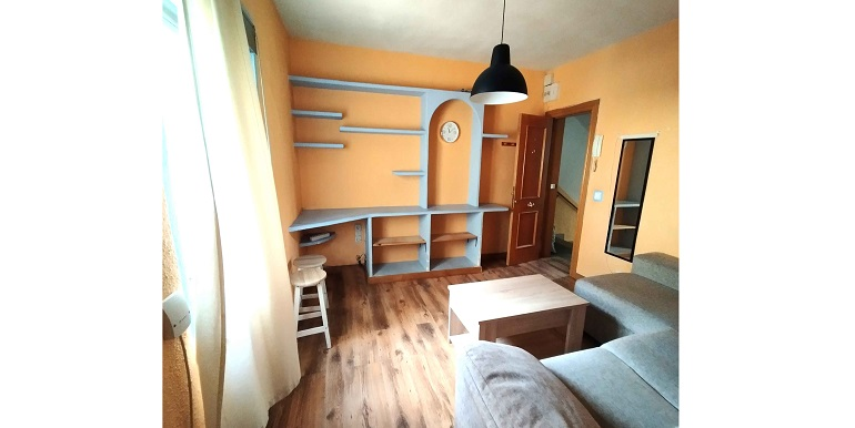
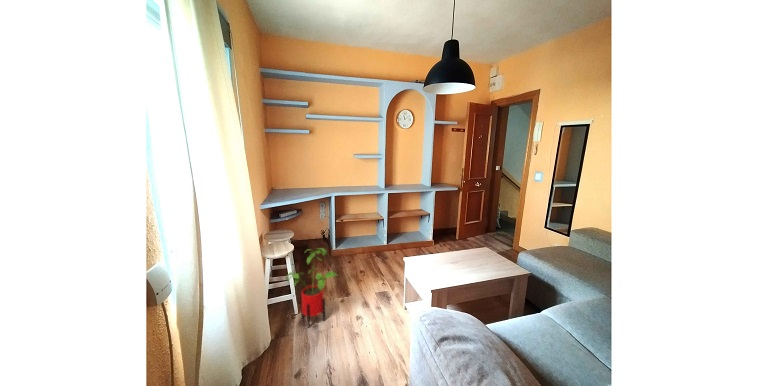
+ house plant (314, 285)
